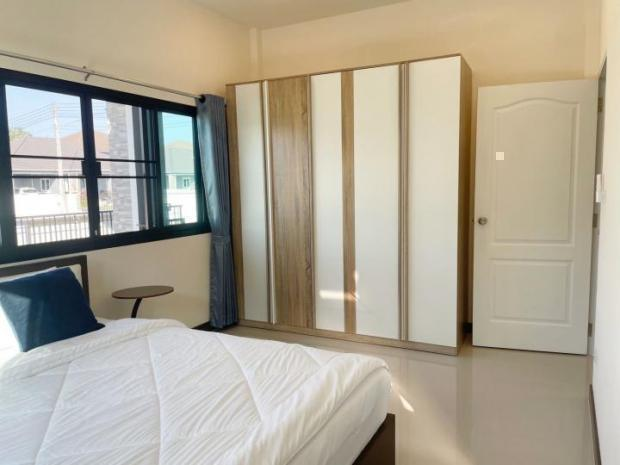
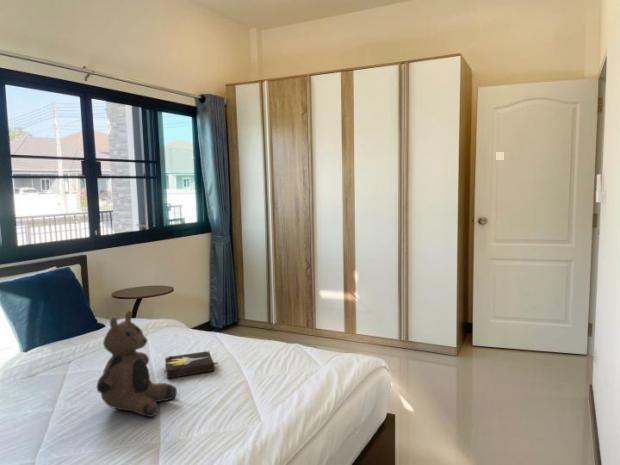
+ teddy bear (136, 361)
+ hardback book (189, 363)
